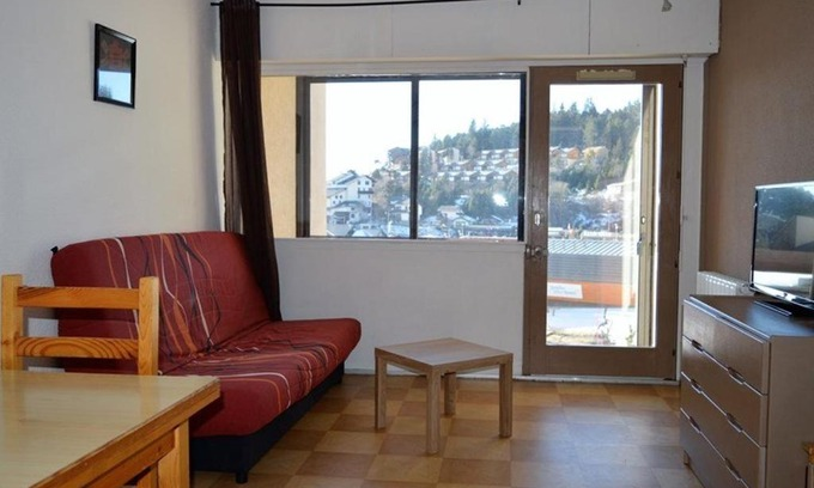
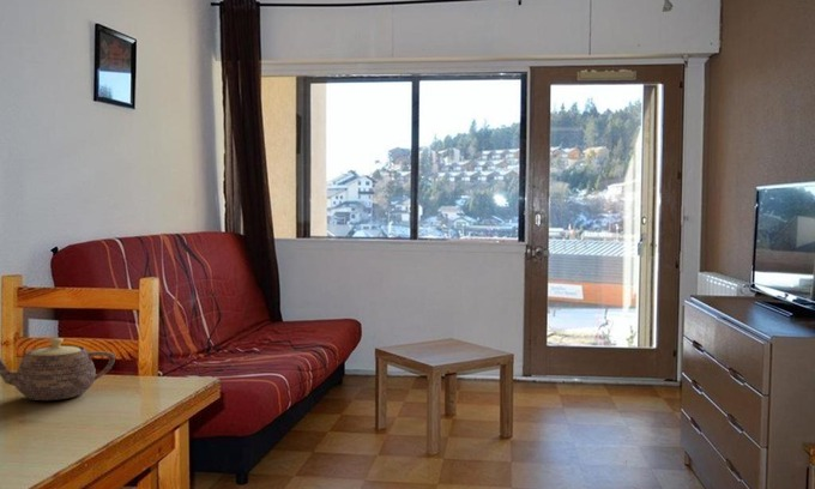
+ teapot (52, 367)
